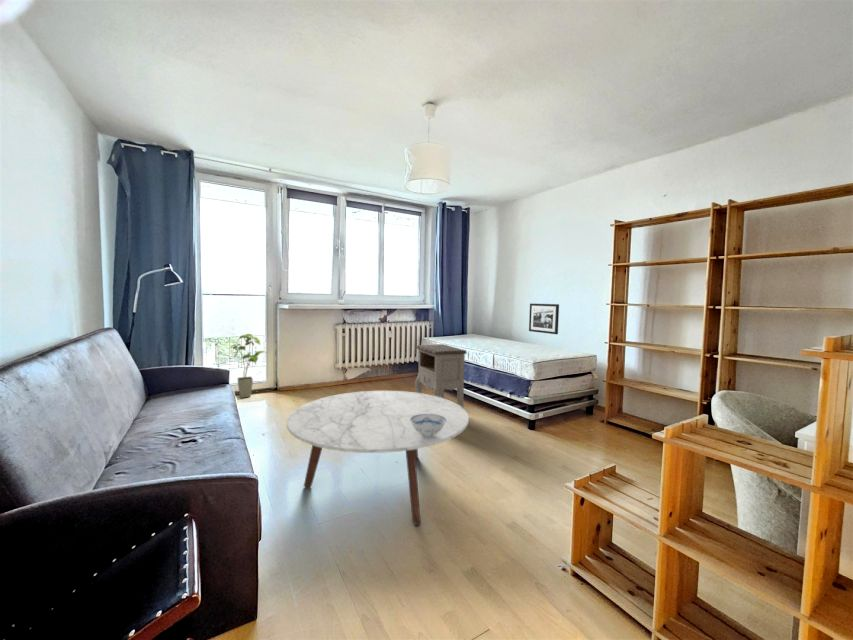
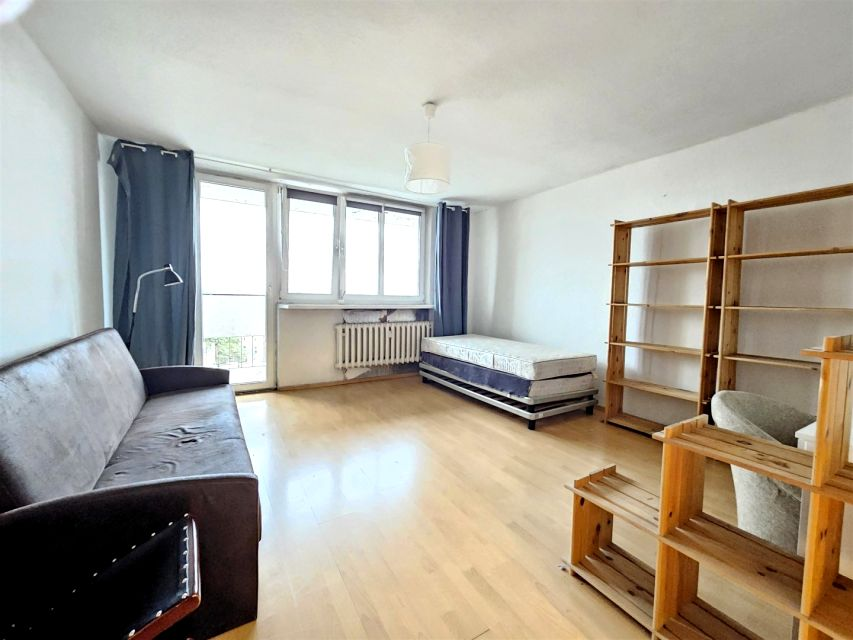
- nightstand (439, 383)
- picture frame (543, 318)
- coffee table (380, 450)
- ceramic bowl (428, 427)
- house plant (249, 365)
